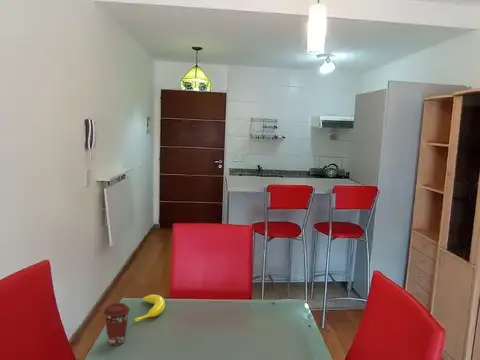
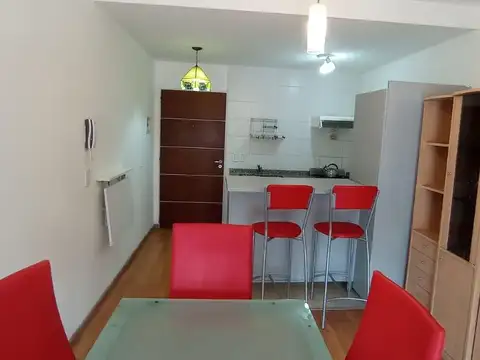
- banana (152, 307)
- coffee cup (116, 324)
